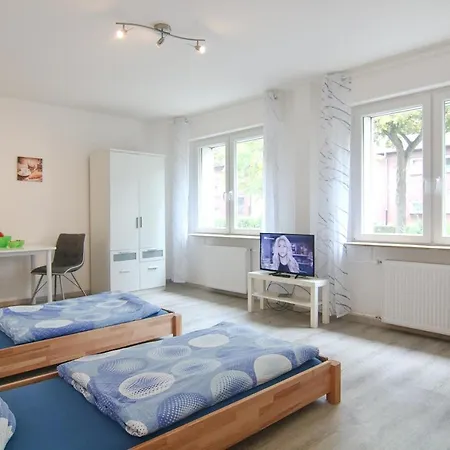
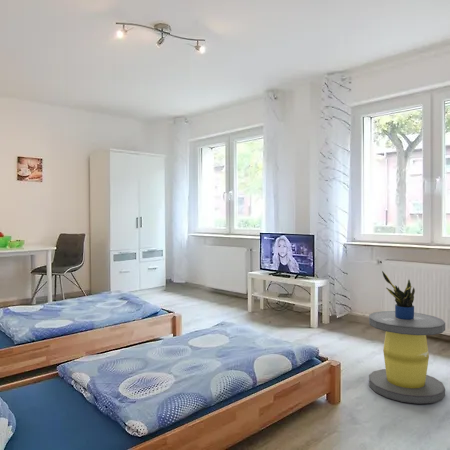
+ potted plant (399, 294)
+ stool (405, 353)
